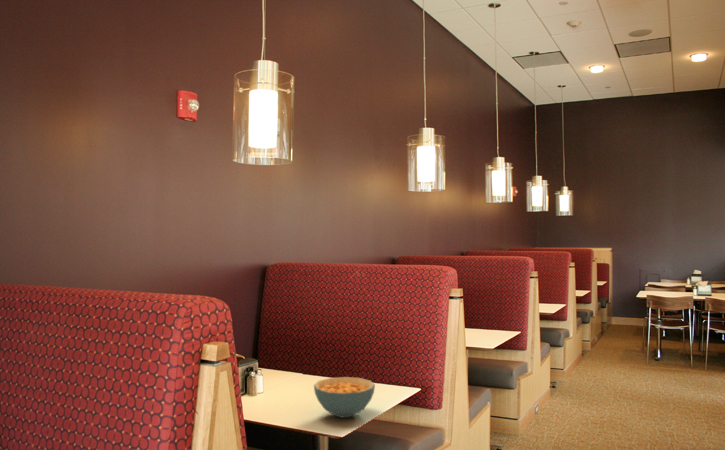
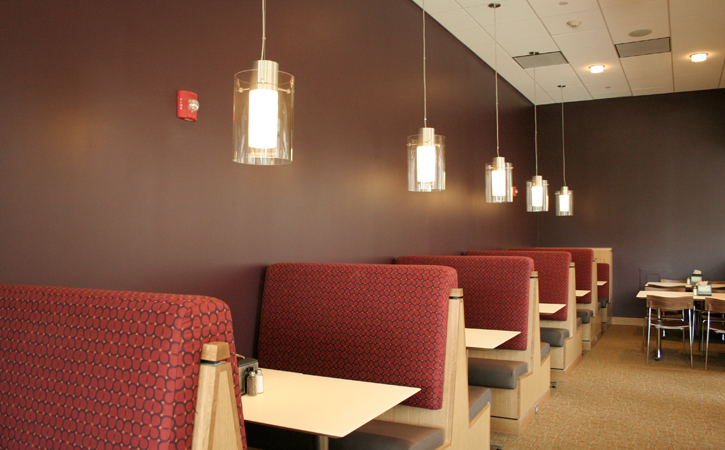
- cereal bowl (344, 399)
